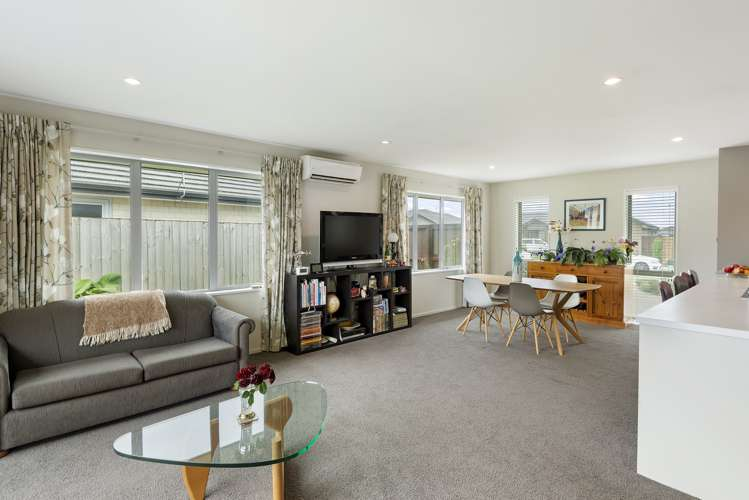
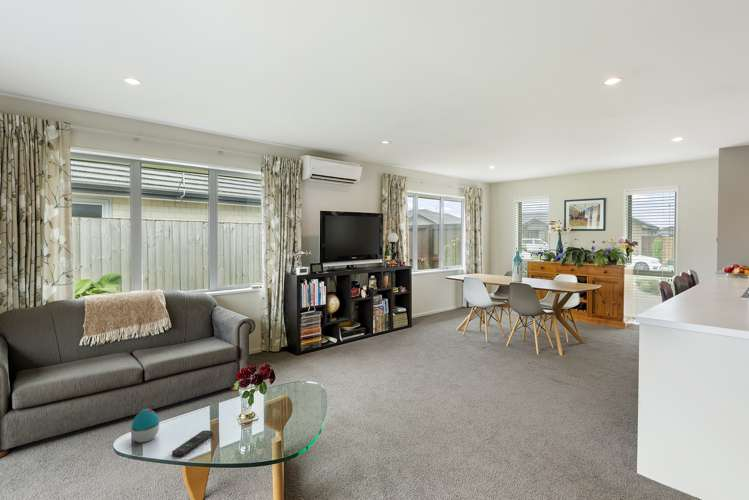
+ remote control (193, 442)
+ decorative egg (145, 423)
